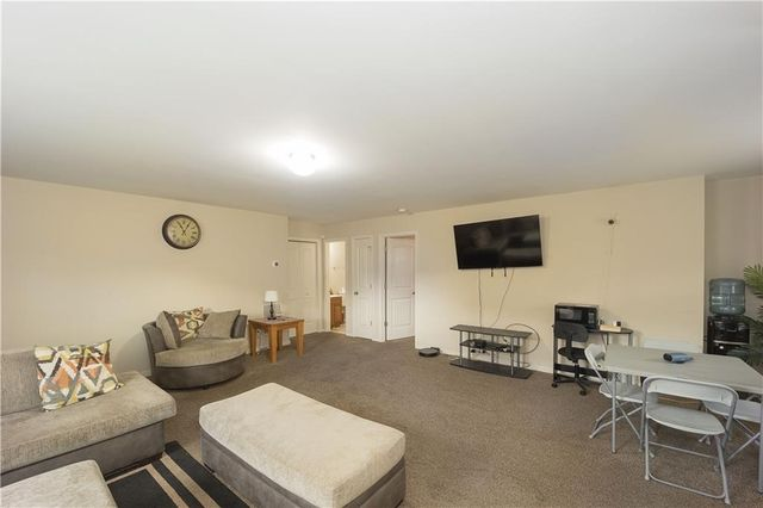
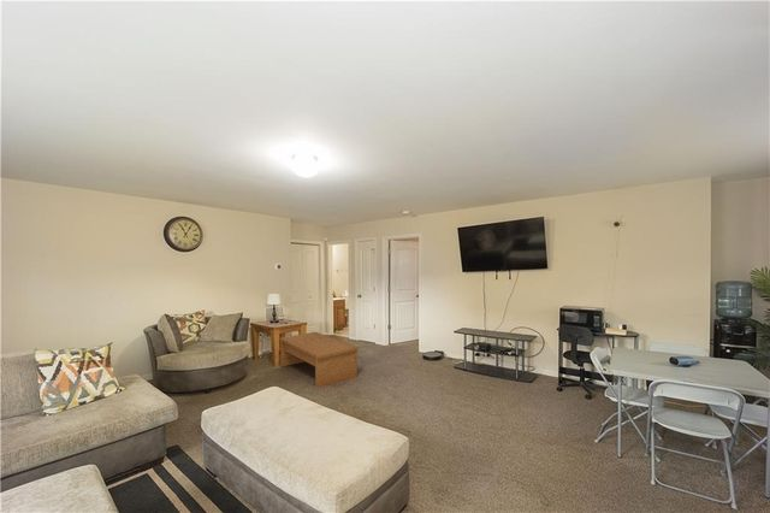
+ coffee table (316, 356)
